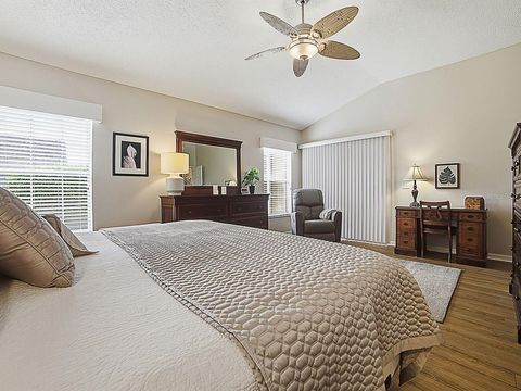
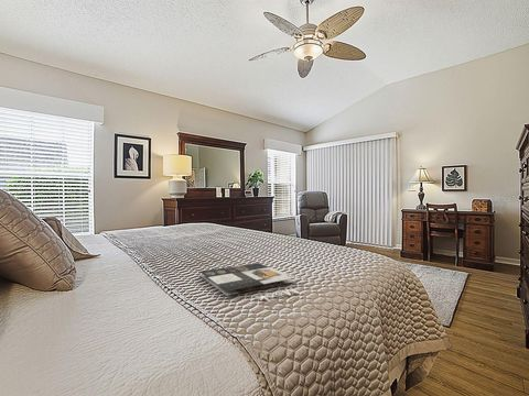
+ magazine (251, 279)
